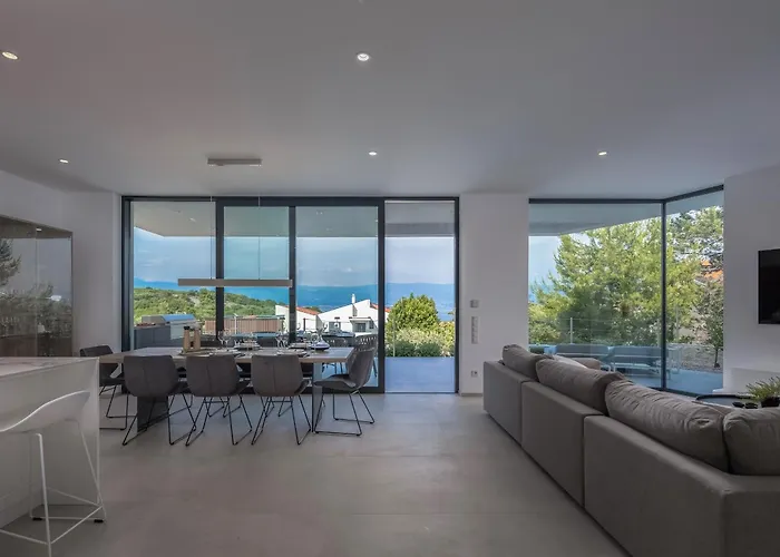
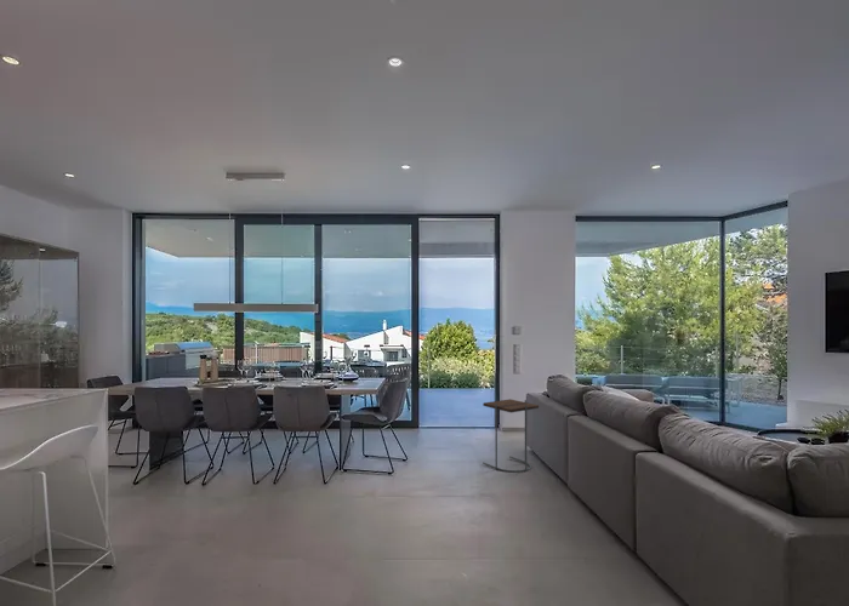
+ side table (496, 434)
